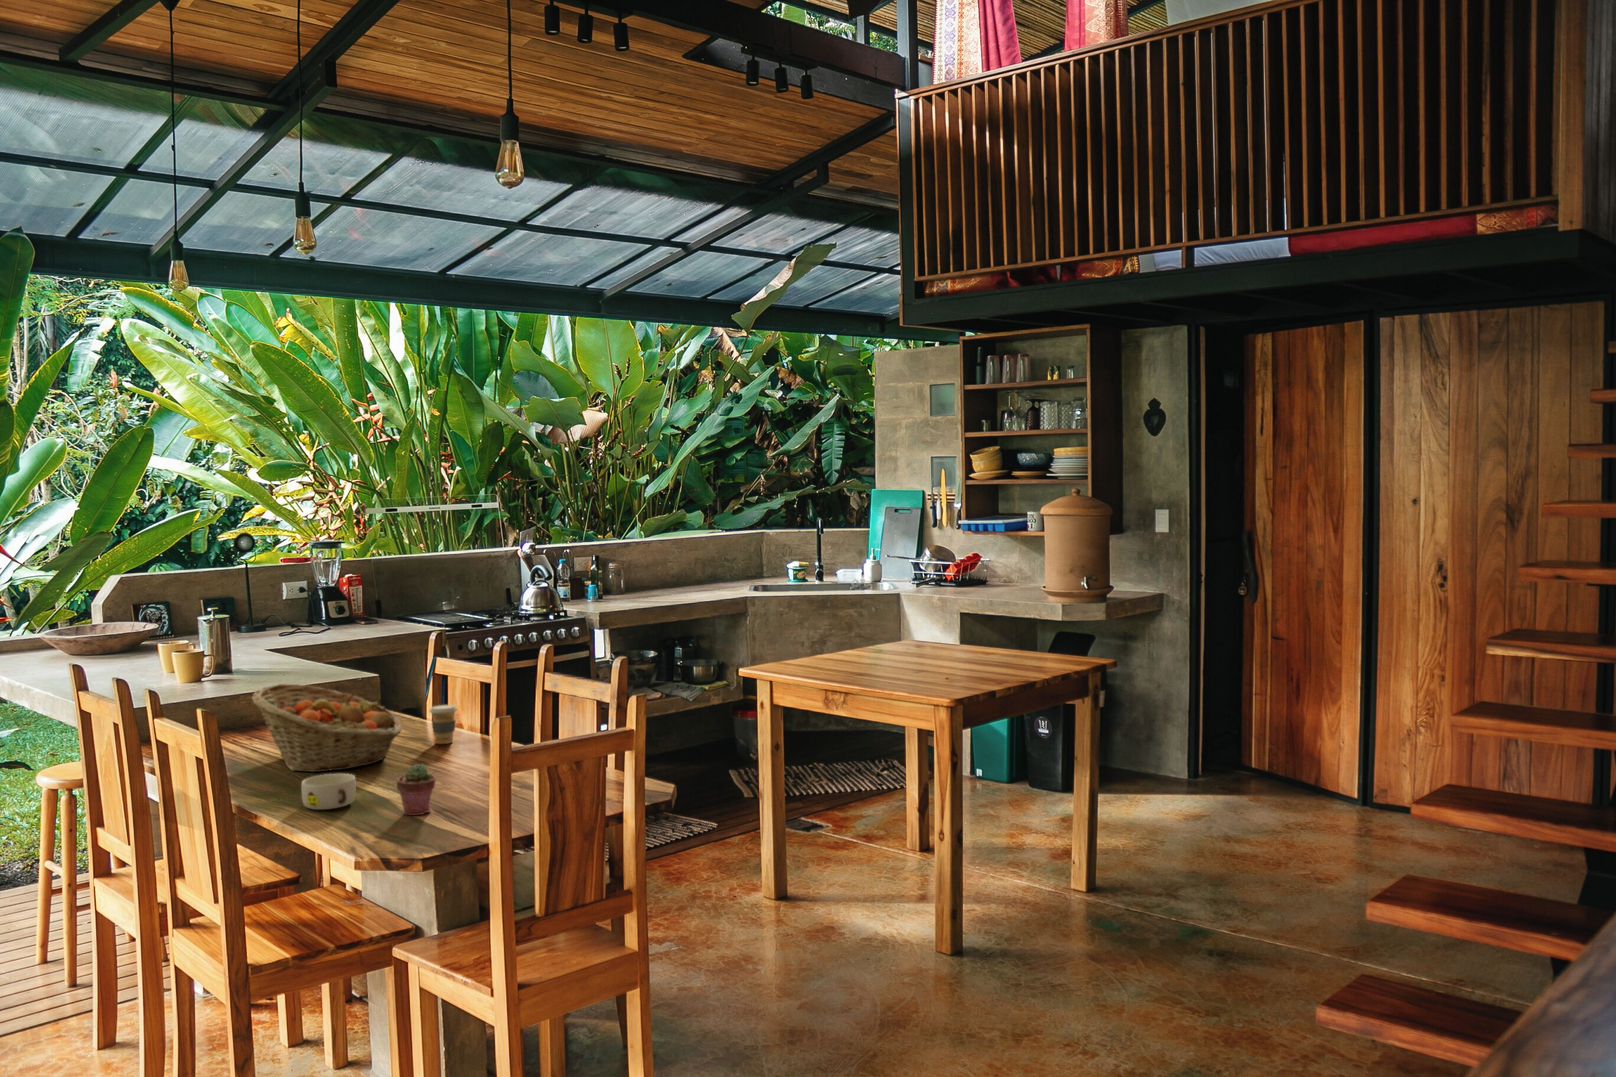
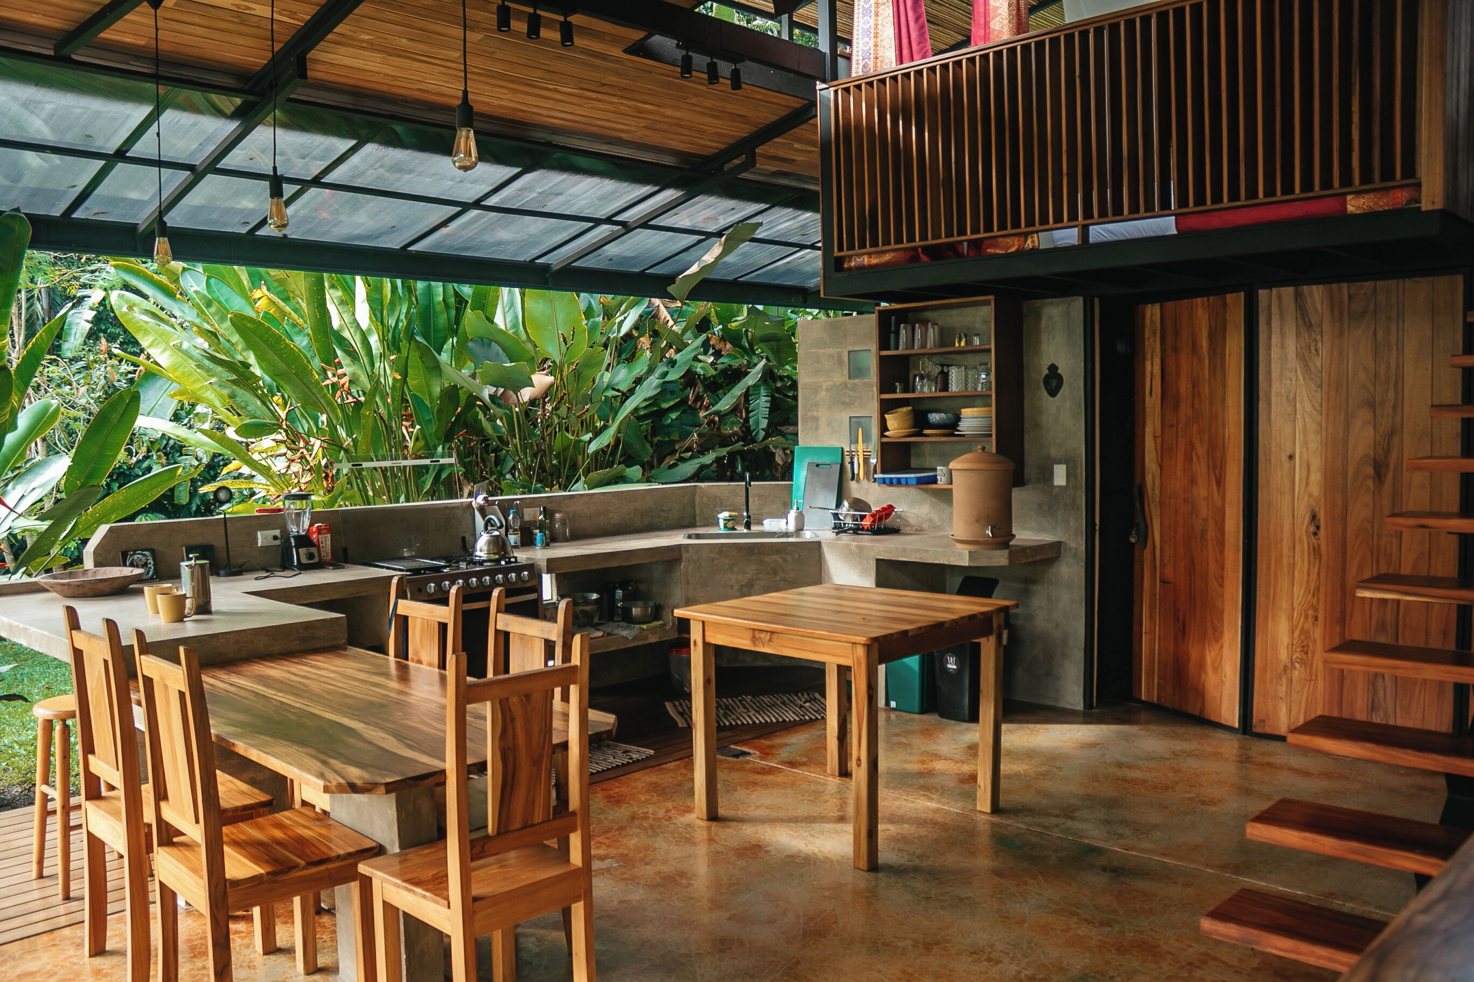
- potted succulent (416, 787)
- bowl (331, 792)
- coffee cup (444, 725)
- fruit basket (329, 722)
